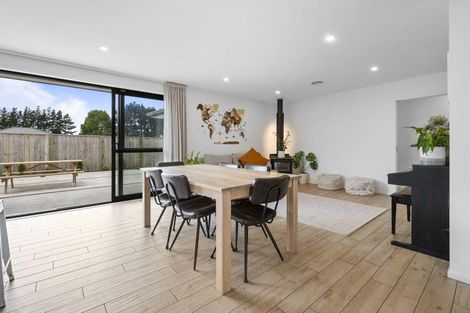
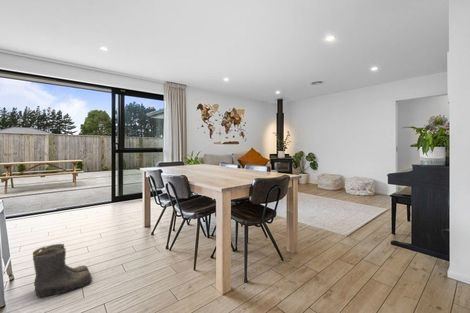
+ boots (64, 265)
